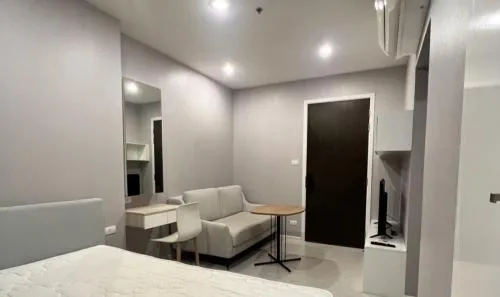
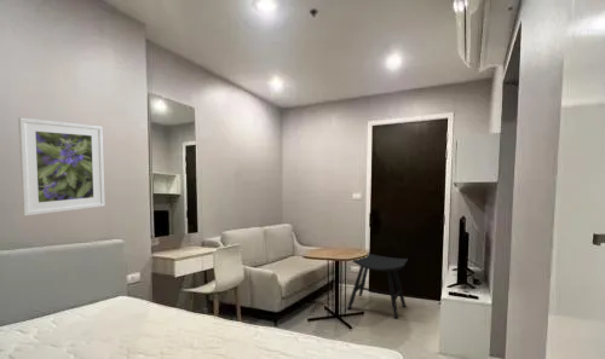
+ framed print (65, 167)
+ stool (374, 289)
